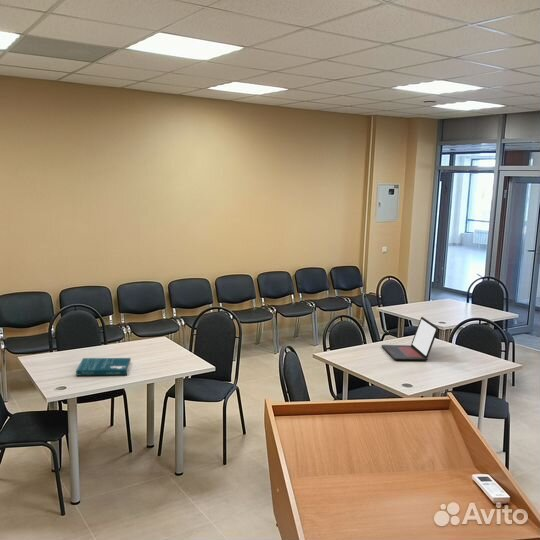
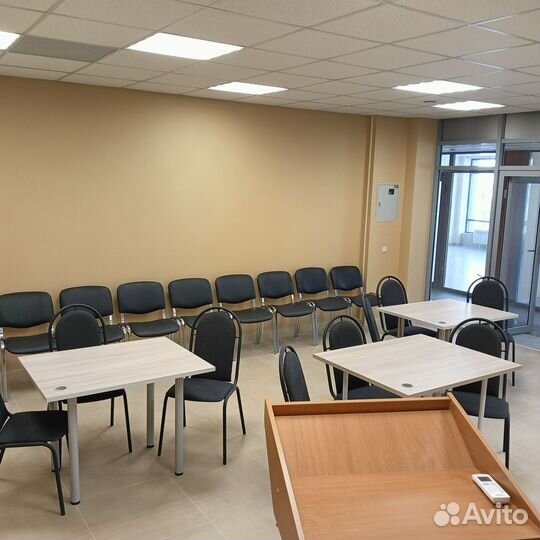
- book (104, 366)
- laptop (413, 338)
